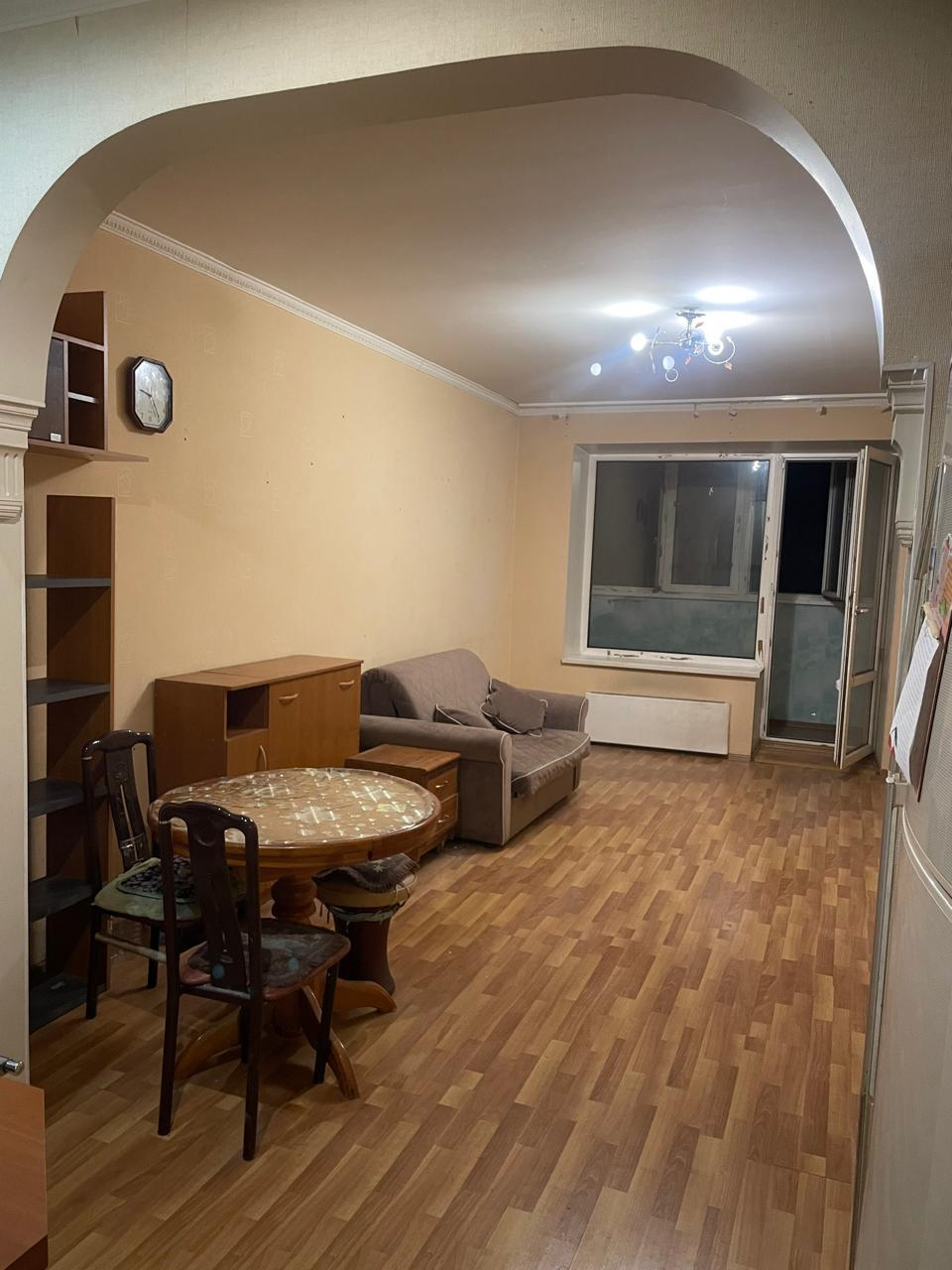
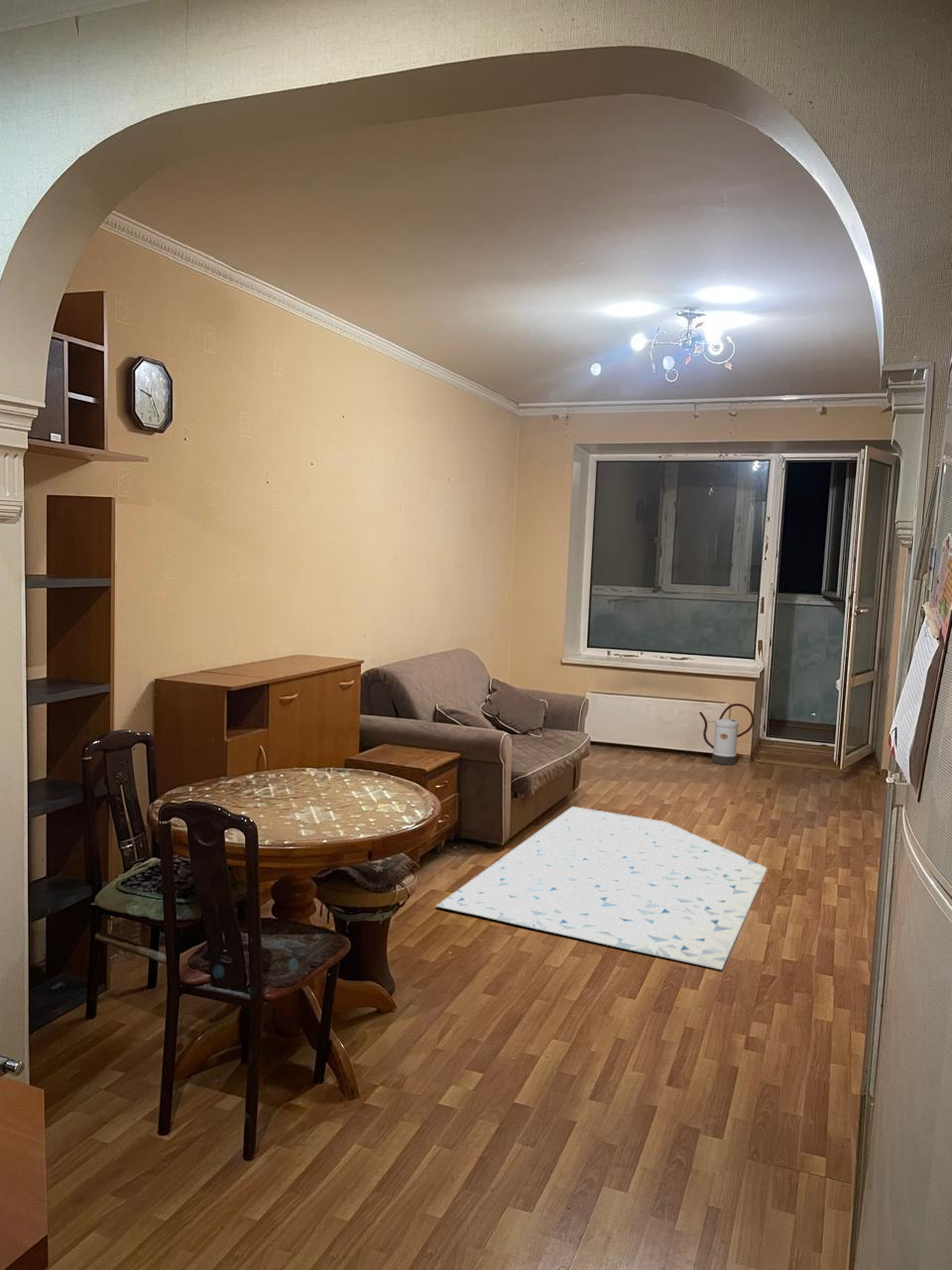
+ rug (629, 868)
+ watering can (725, 732)
